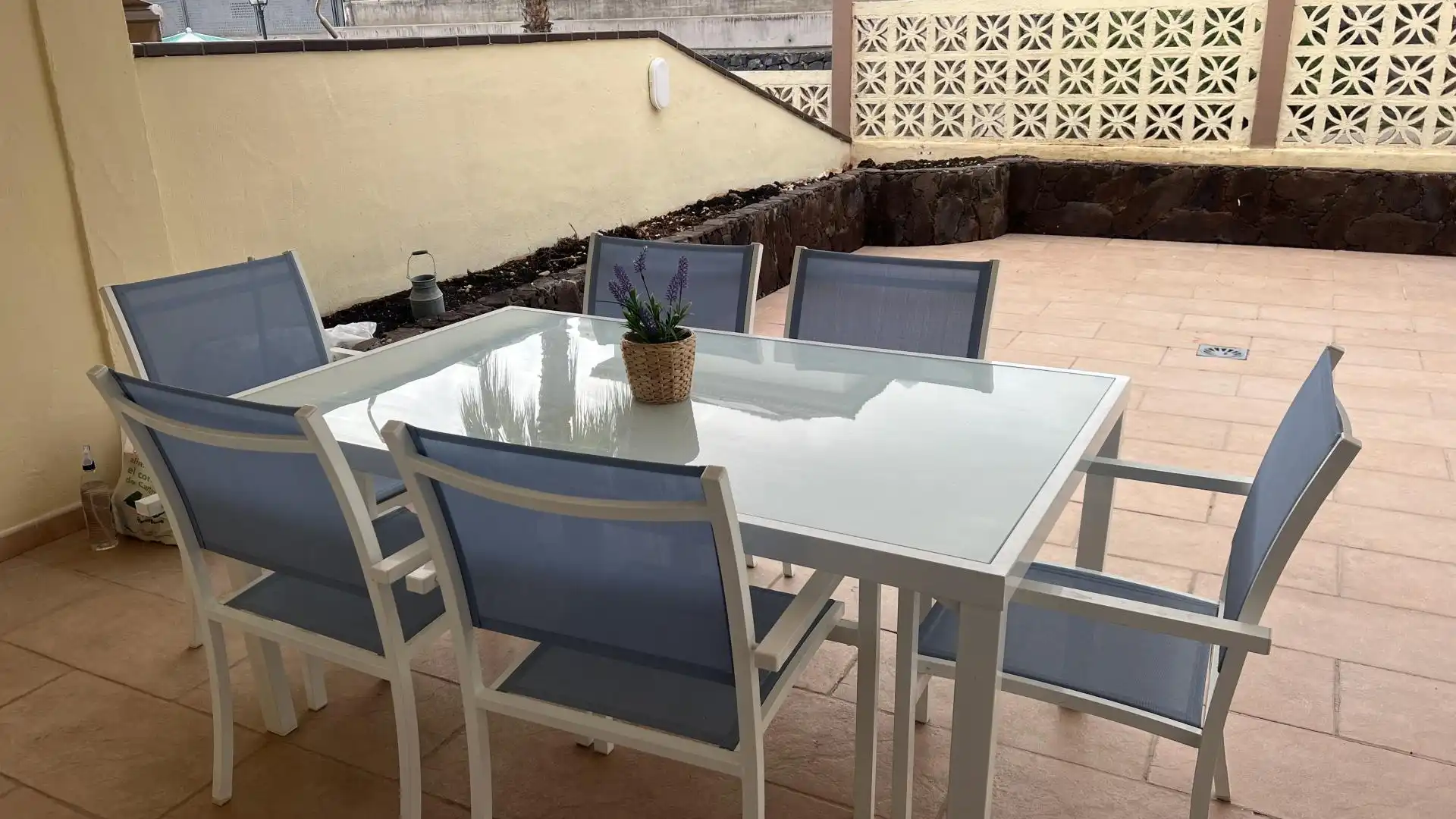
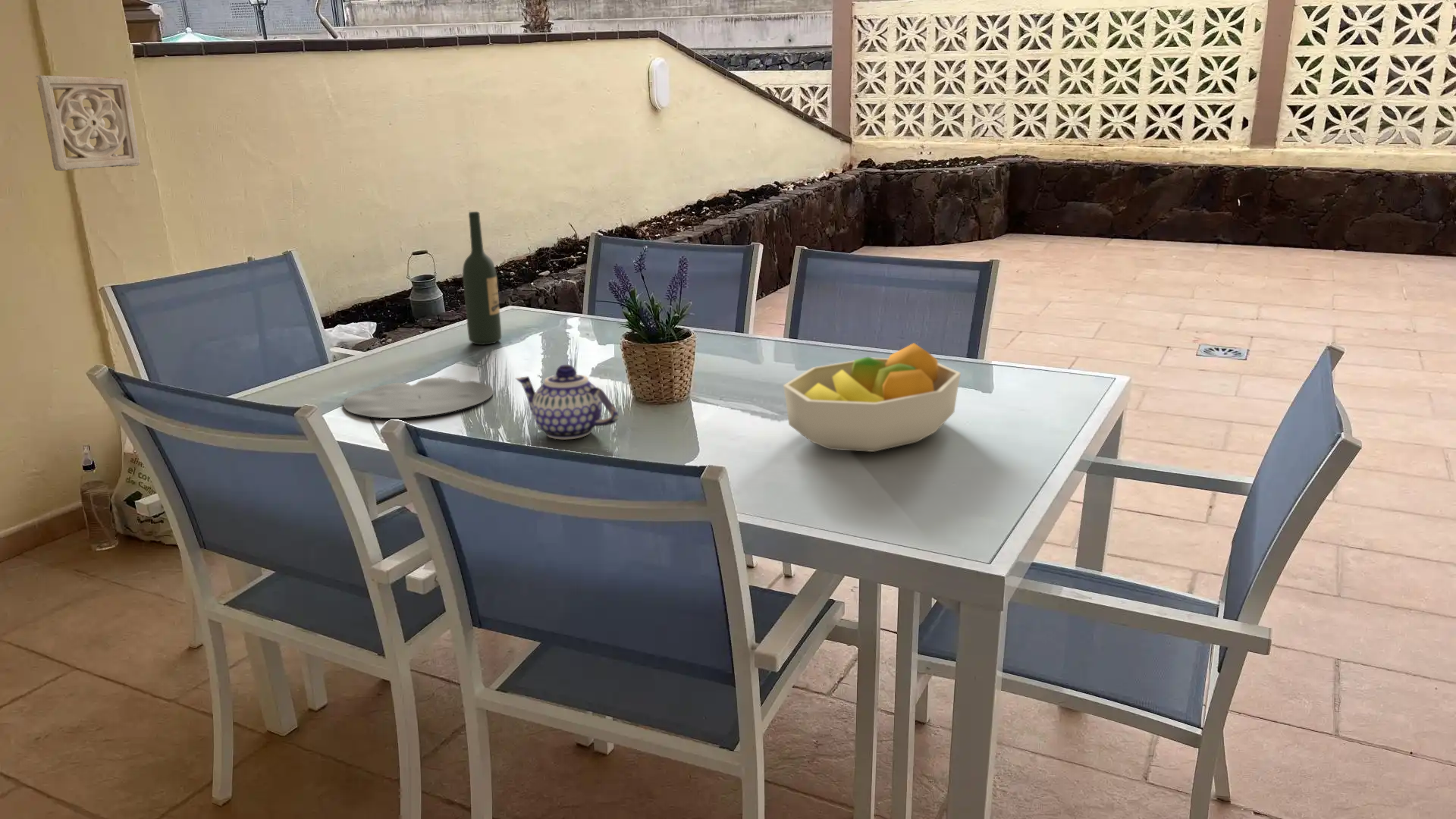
+ wine bottle (479, 278)
+ wall ornament (91, 123)
+ fruit bowl (873, 393)
+ plate (419, 396)
+ teapot (566, 399)
